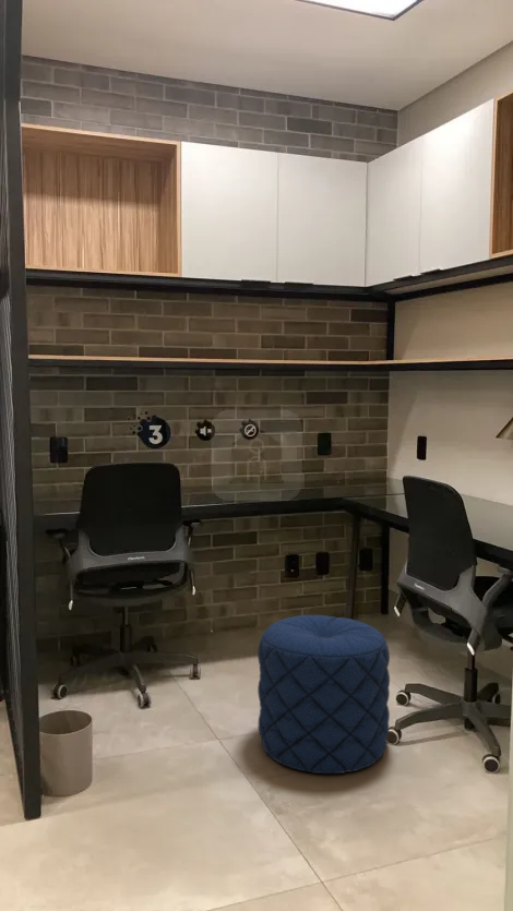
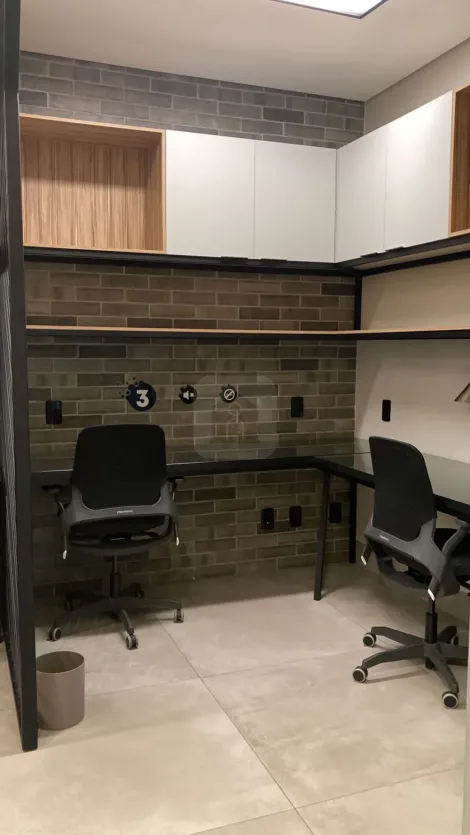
- pouf (323, 686)
